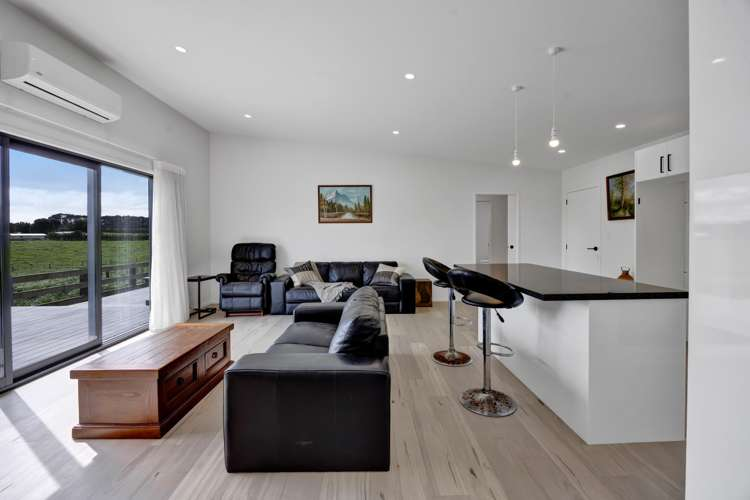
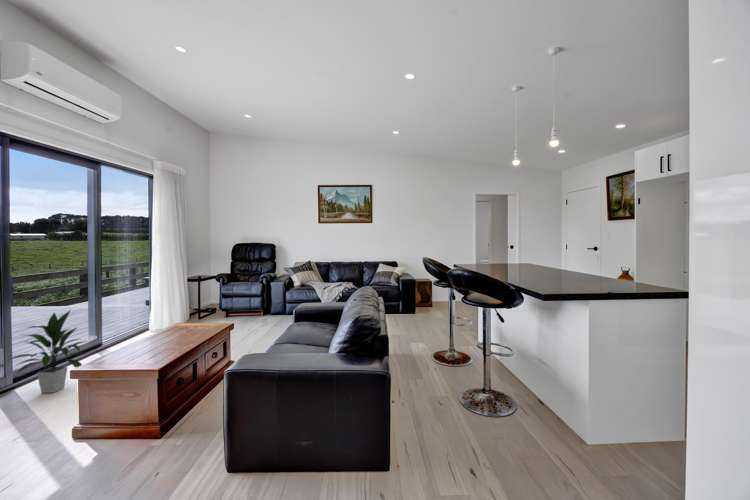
+ indoor plant (53, 352)
